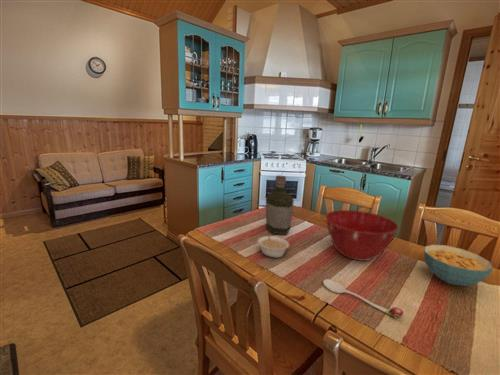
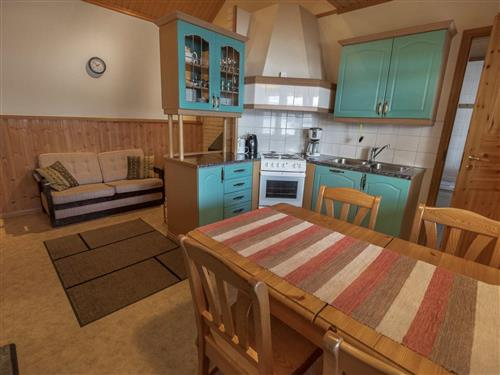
- legume (271, 246)
- mixing bowl (357, 236)
- cereal bowl (453, 268)
- bottle (279, 204)
- spoon (359, 296)
